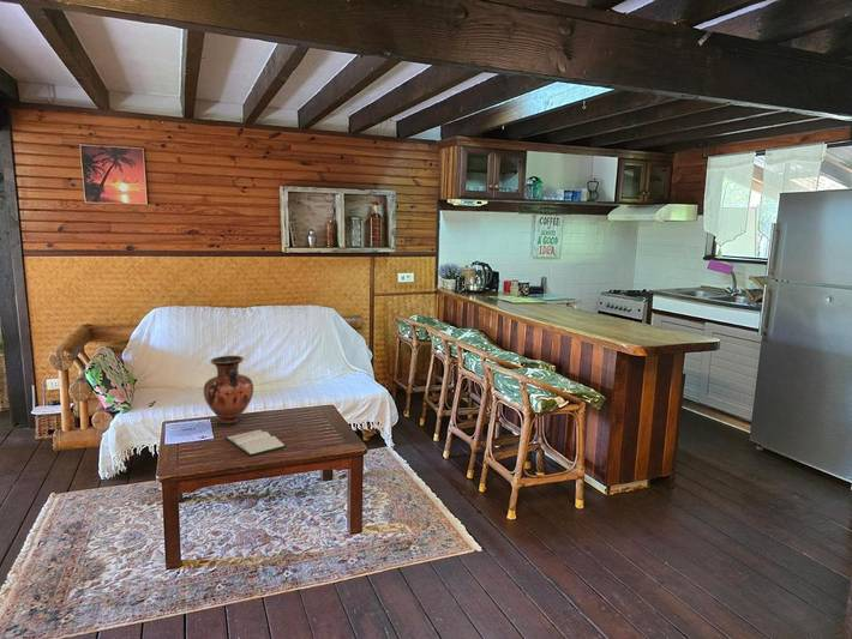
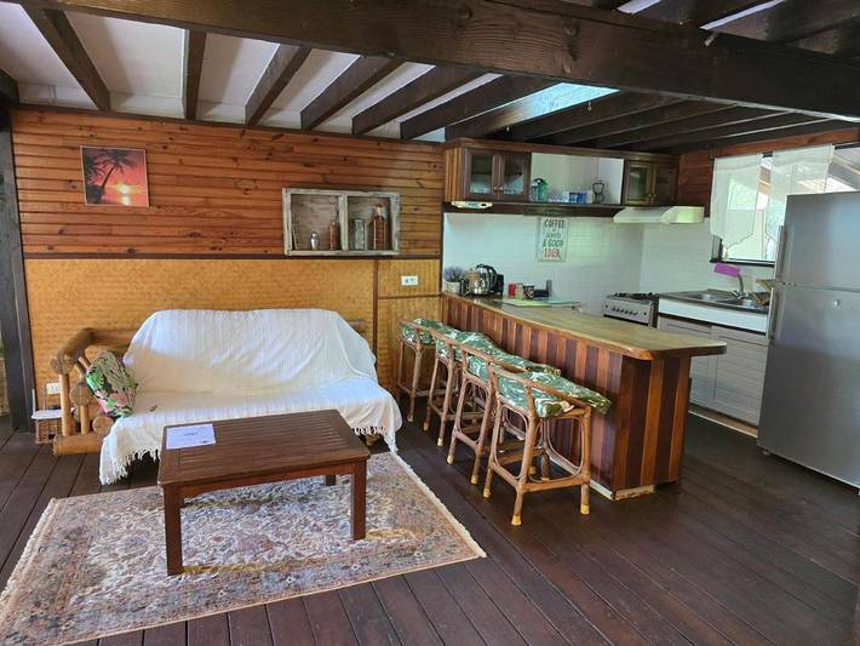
- hardback book (254, 440)
- vase (228, 391)
